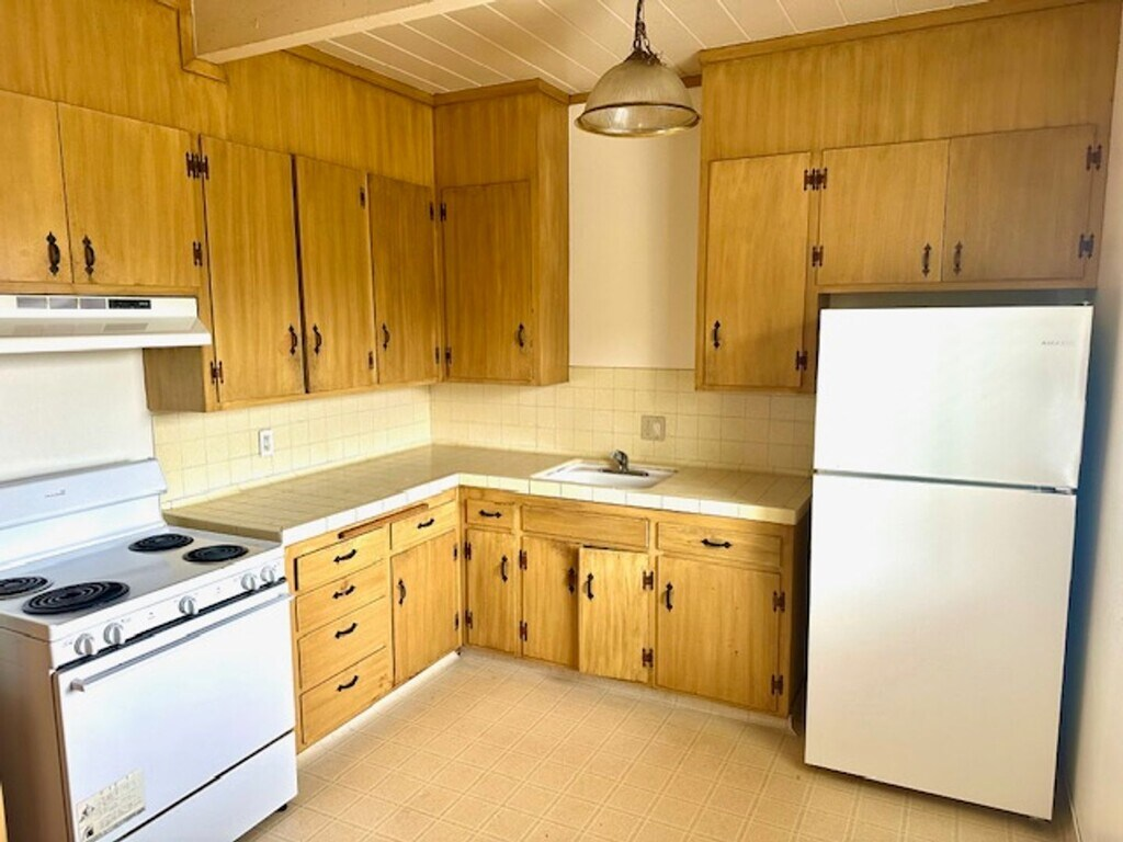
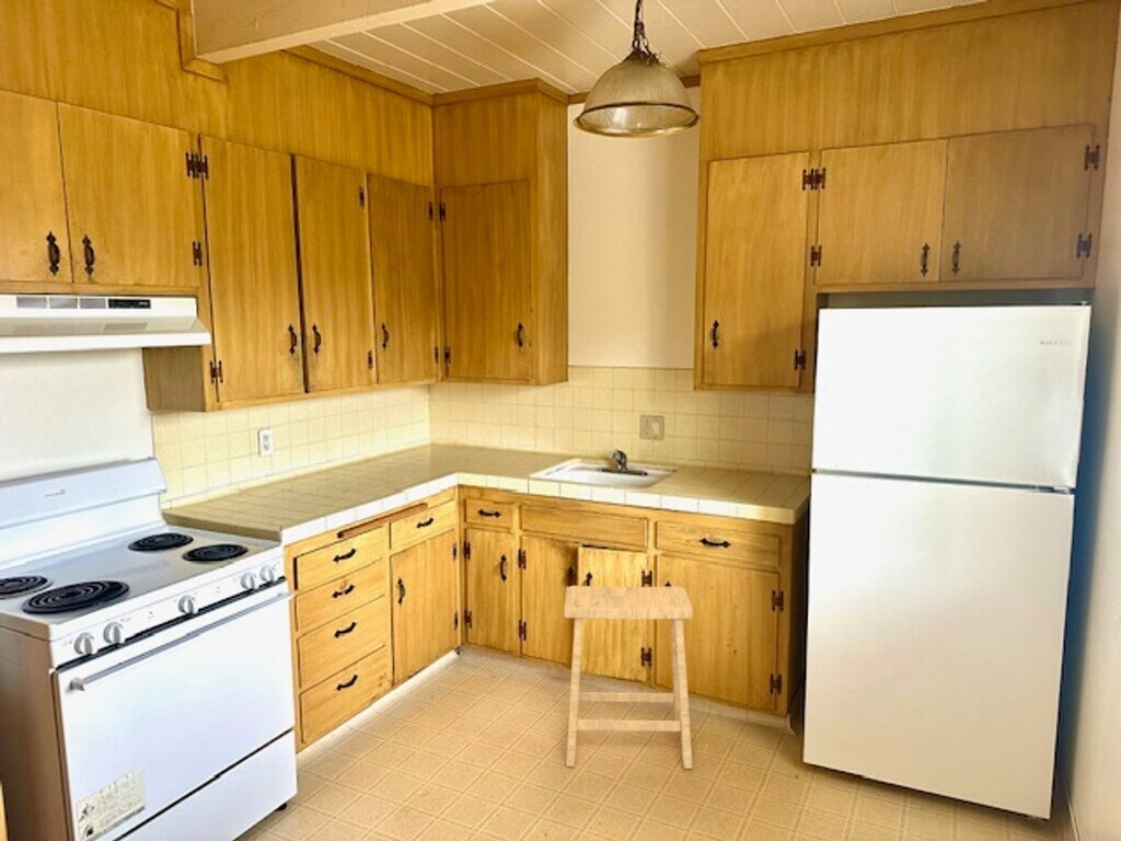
+ stool (626, 693)
